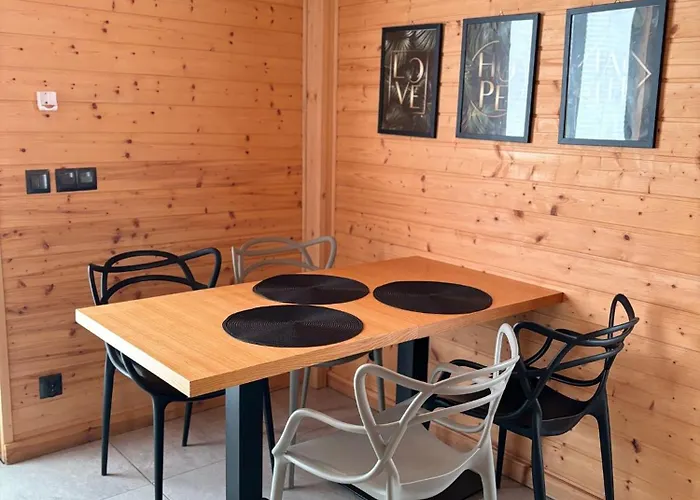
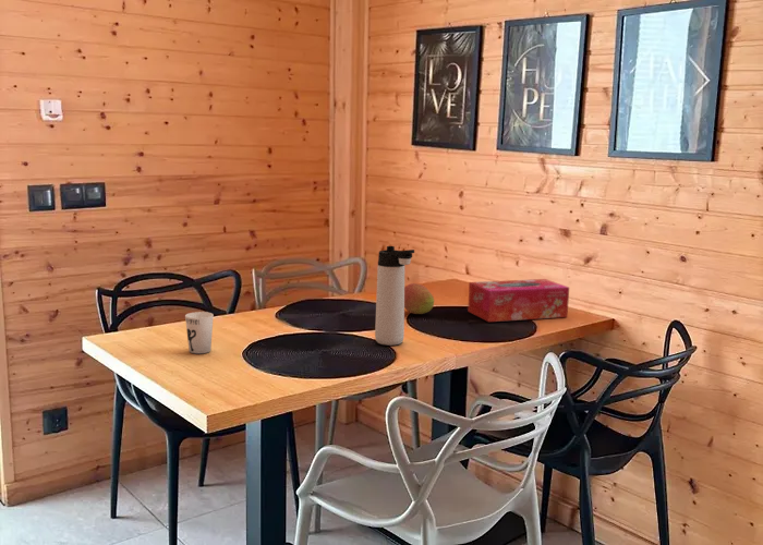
+ thermos bottle (395, 295)
+ fruit (416, 299)
+ cup (199, 332)
+ tissue box (518, 299)
